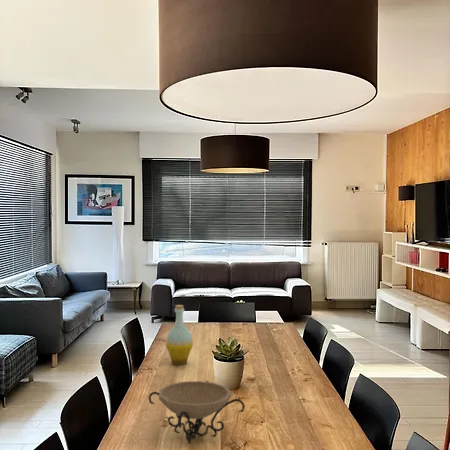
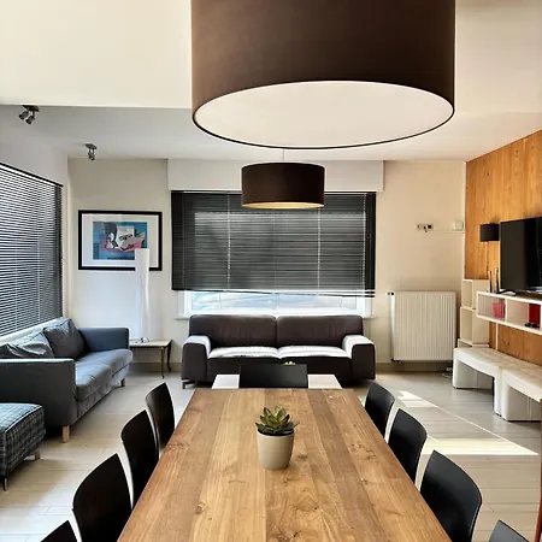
- decorative bowl (195, 414)
- bottle (179, 334)
